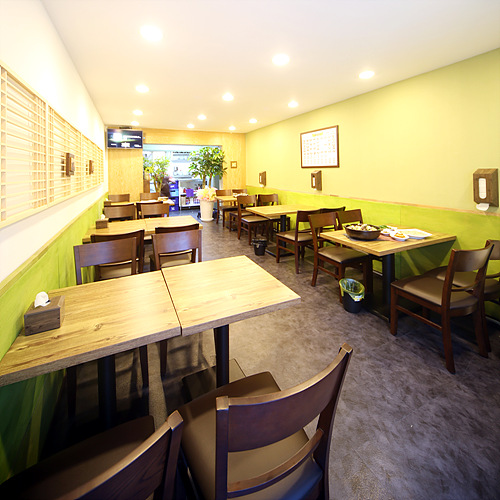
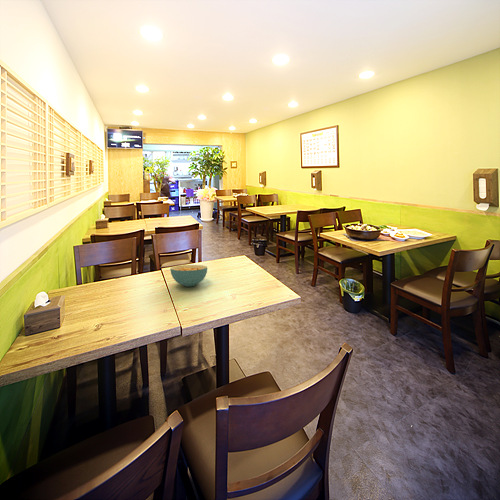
+ cereal bowl (189, 276)
